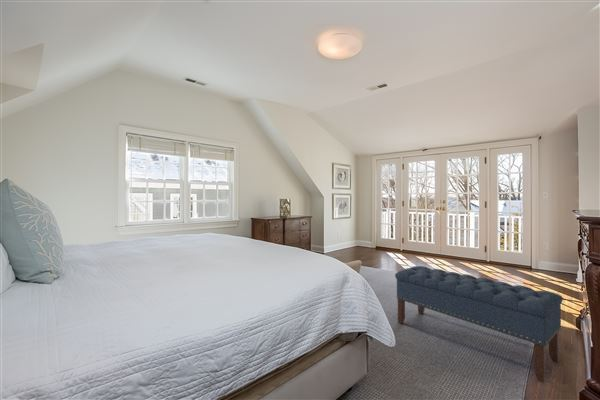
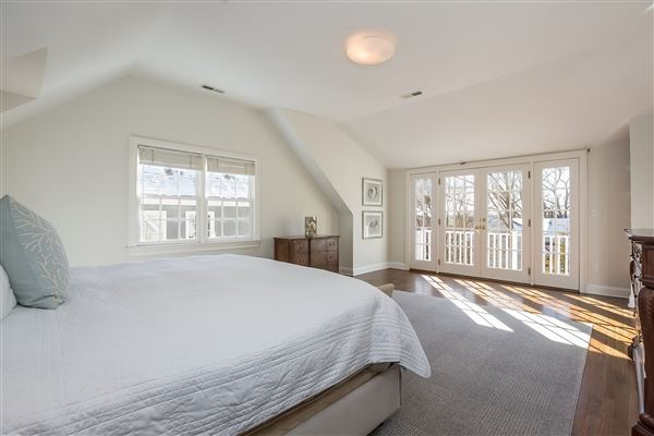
- bench (467, 309)
